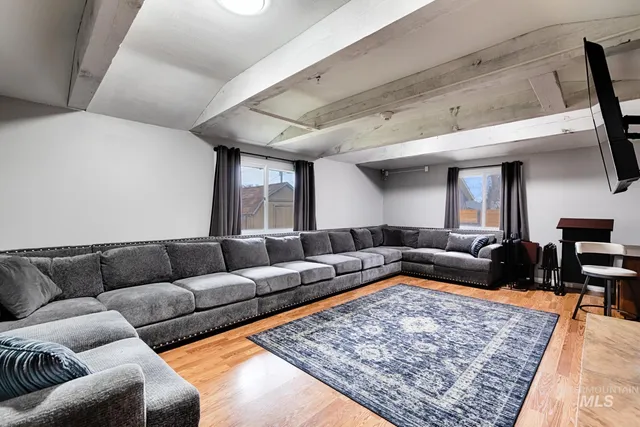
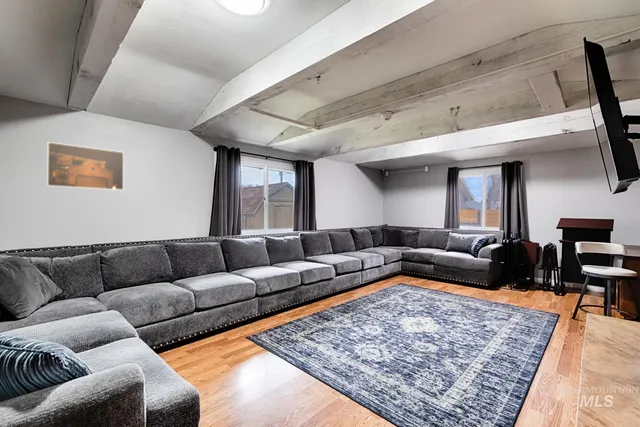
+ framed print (88, 167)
